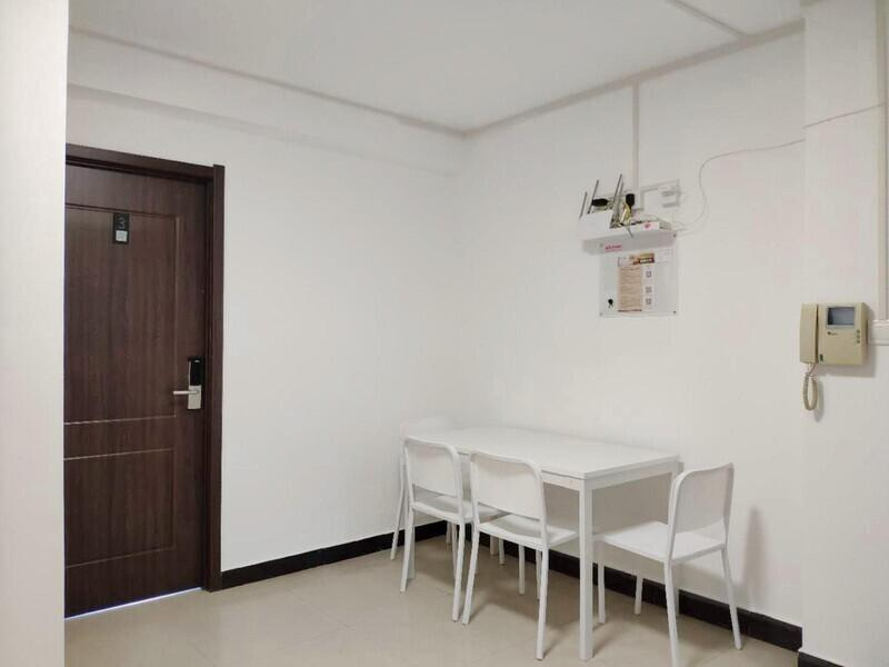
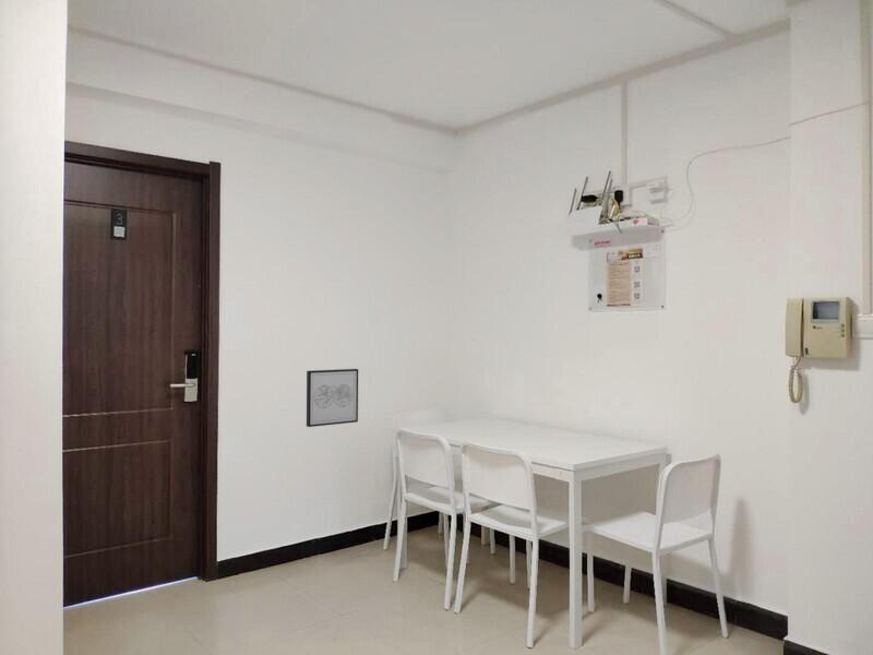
+ wall art (333, 396)
